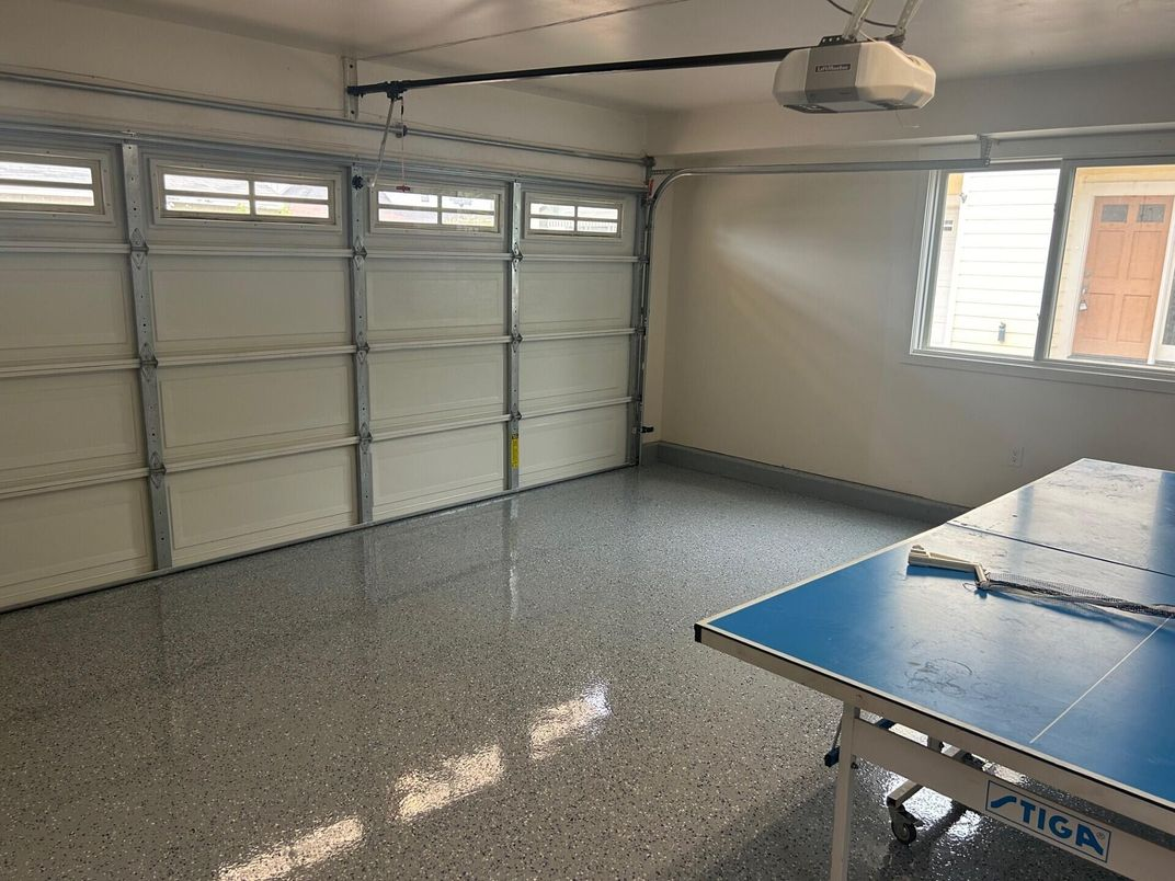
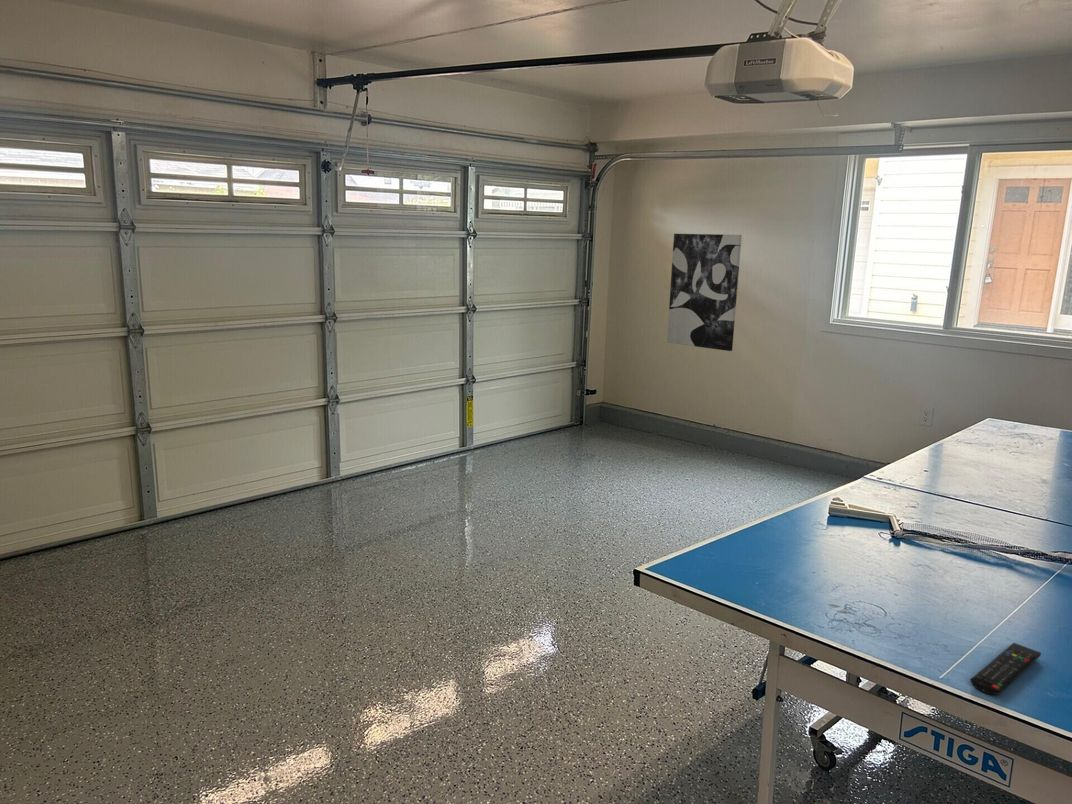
+ wall art (702, 291)
+ remote control (1006, 668)
